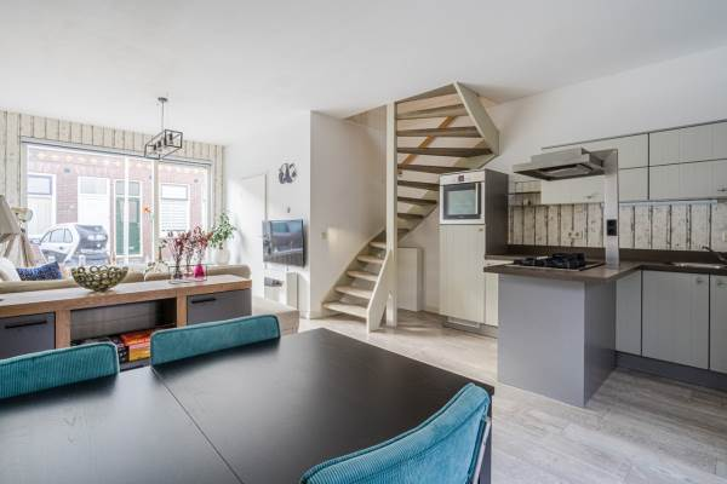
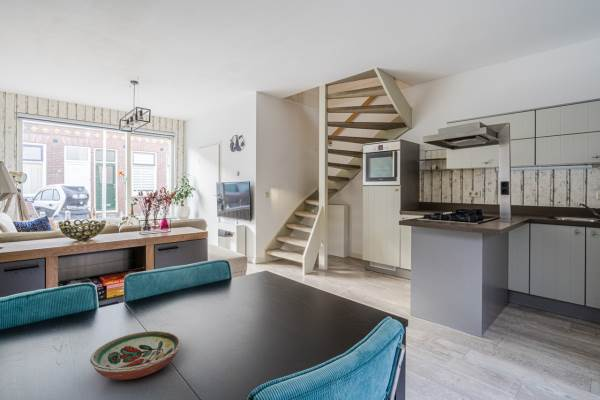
+ decorative bowl (138, 357)
